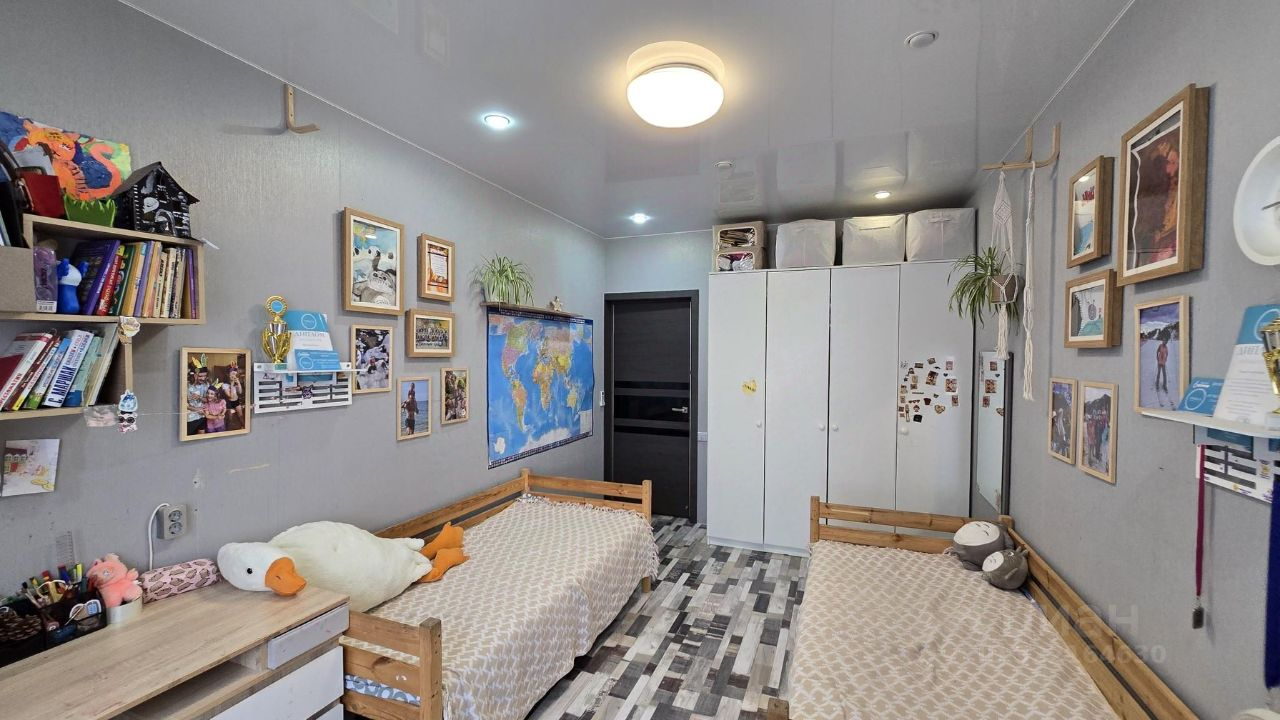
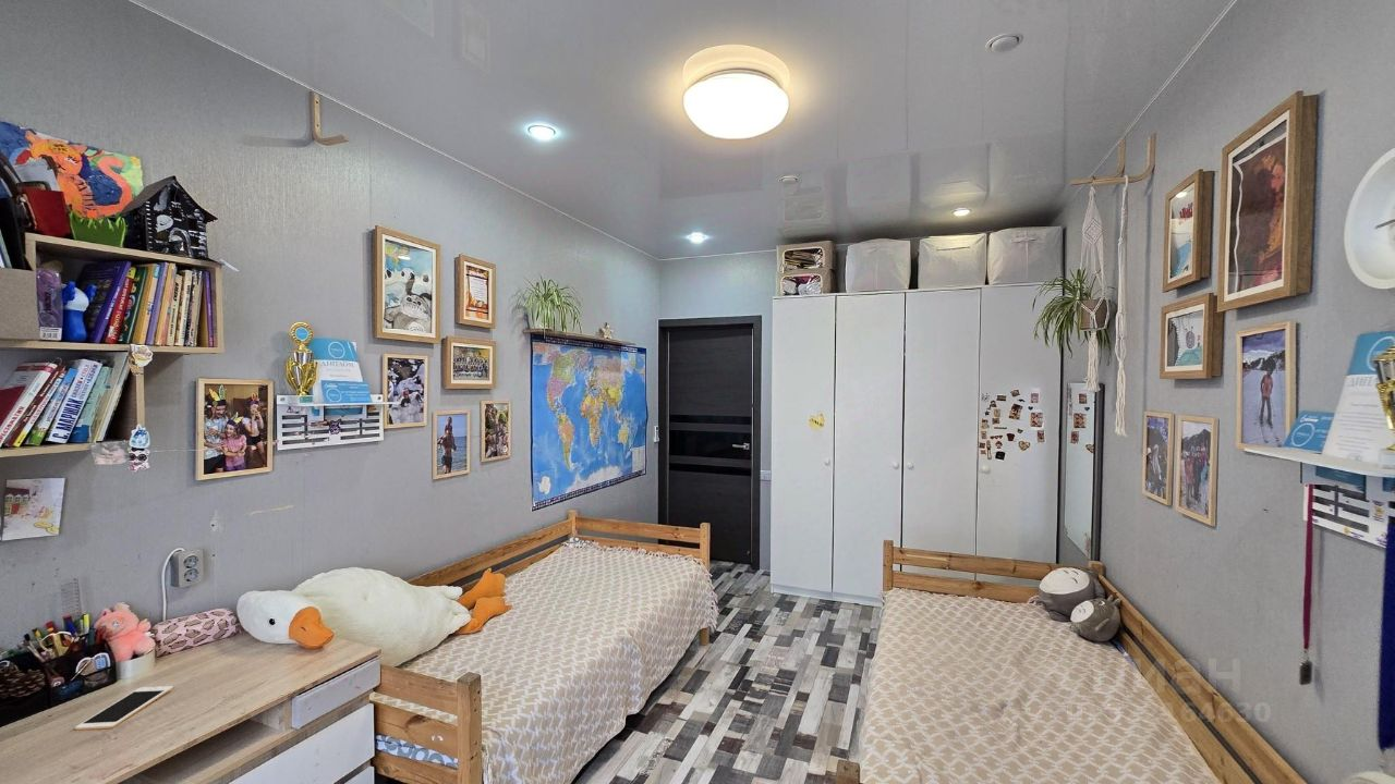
+ cell phone (126, 706)
